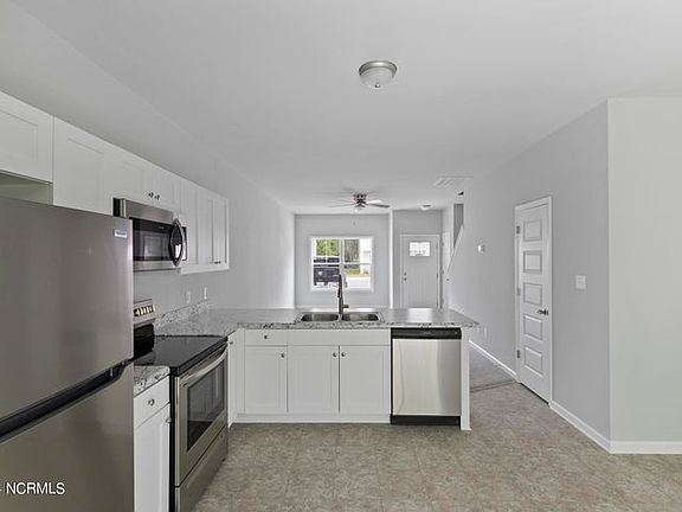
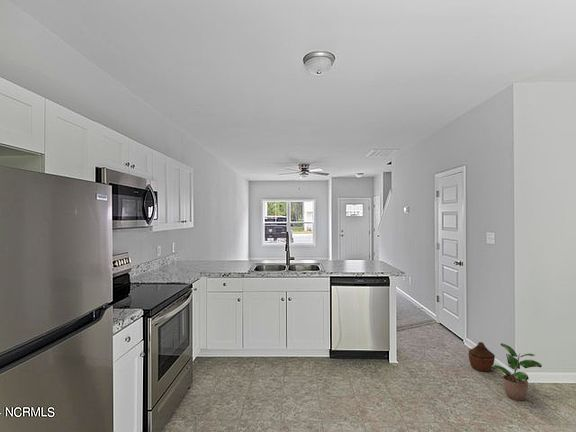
+ potted plant (517, 372)
+ woven basket (481, 355)
